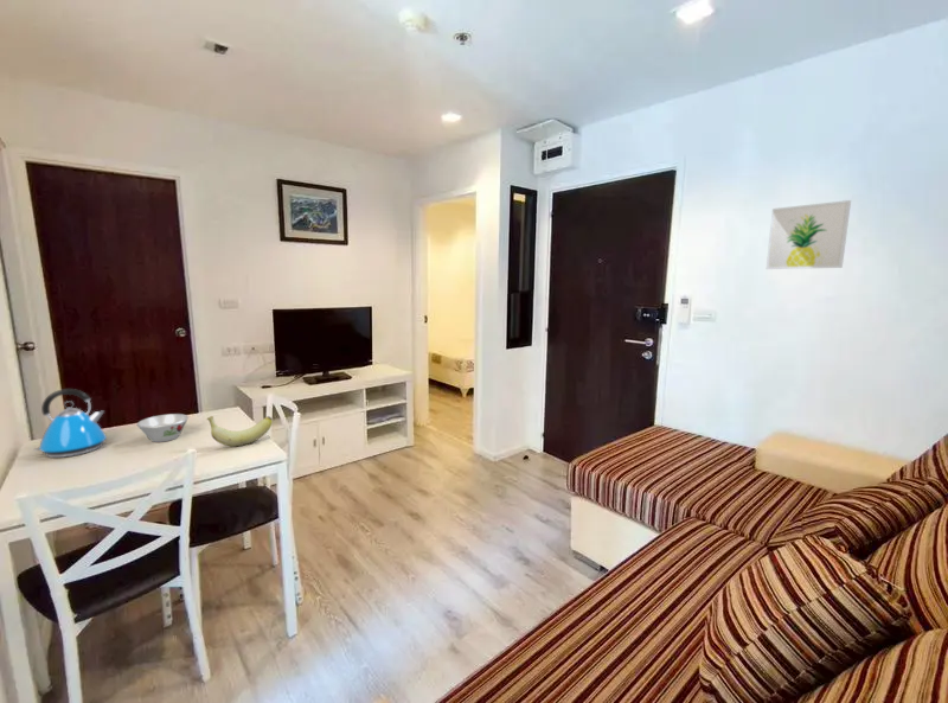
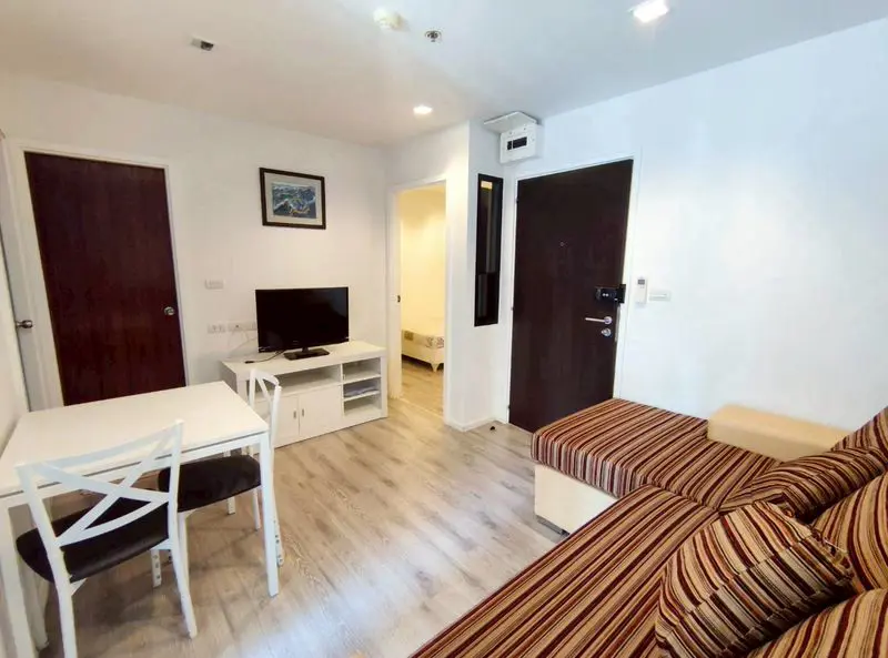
- banana (241, 430)
- bowl (164, 428)
- kettle (68, 420)
- wall art (806, 237)
